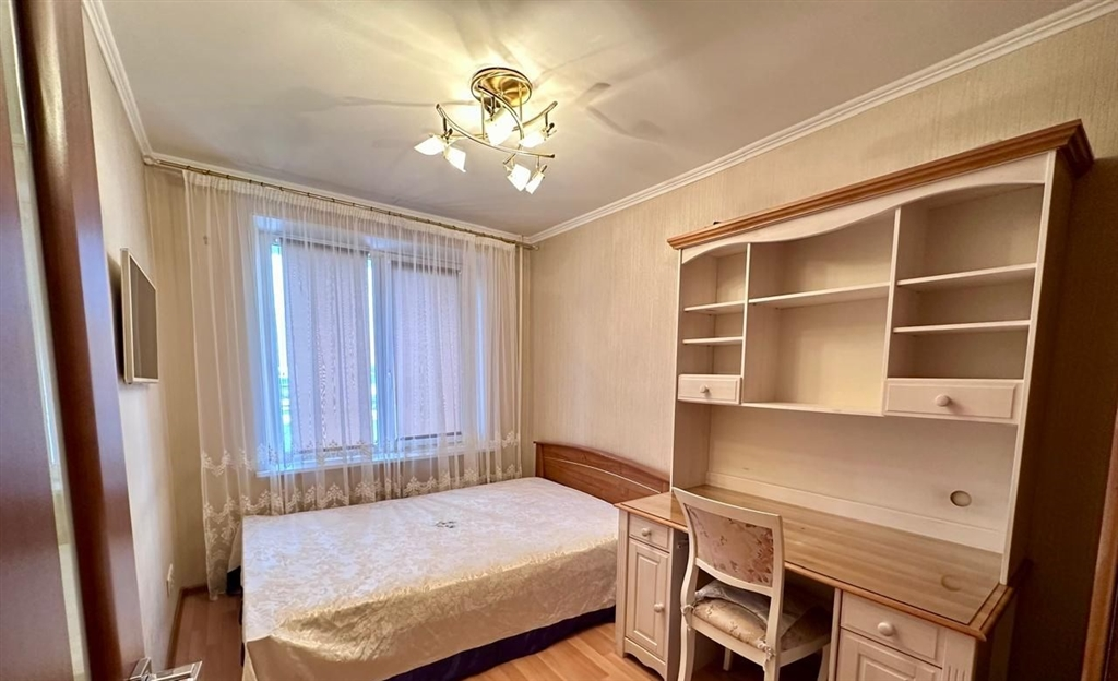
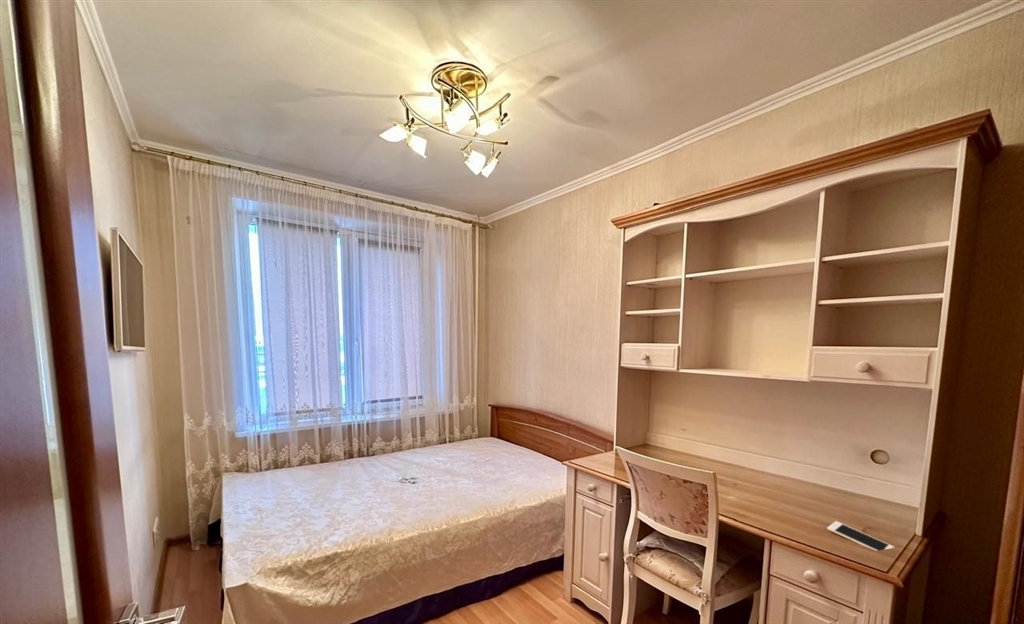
+ cell phone (859, 537)
